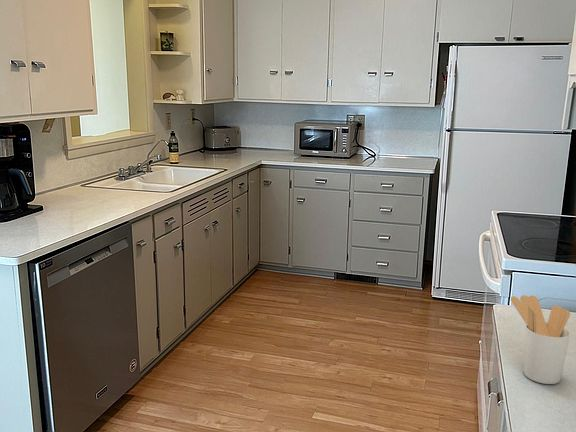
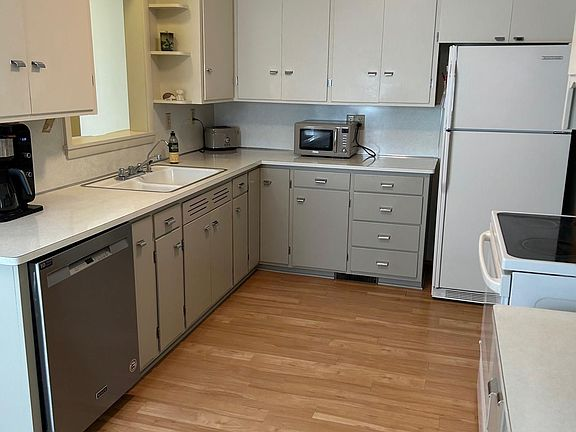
- utensil holder (537, 336)
